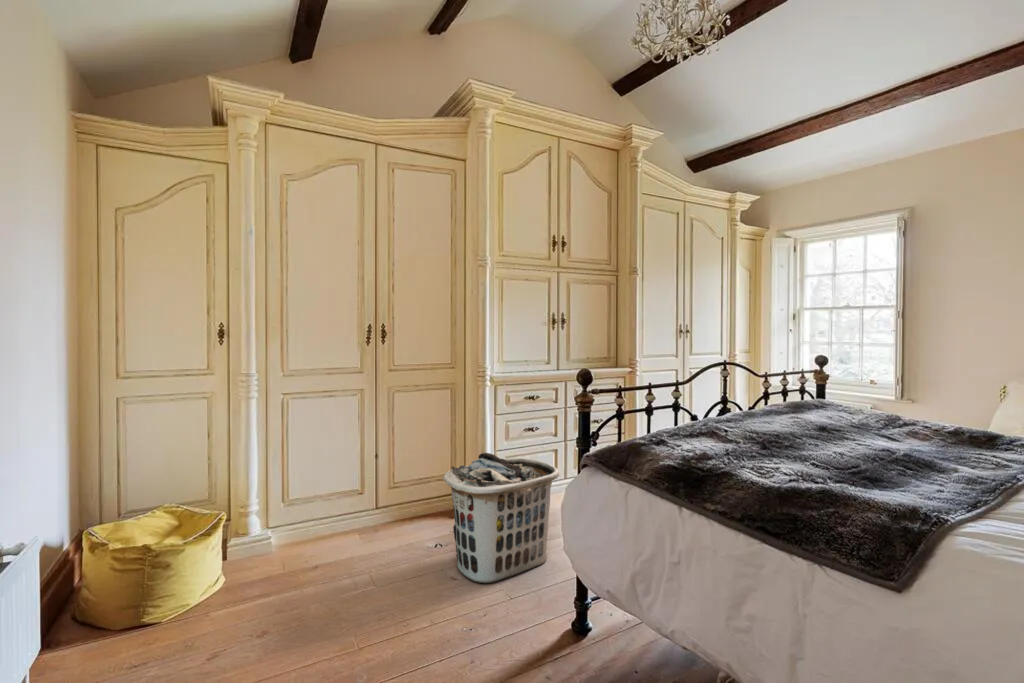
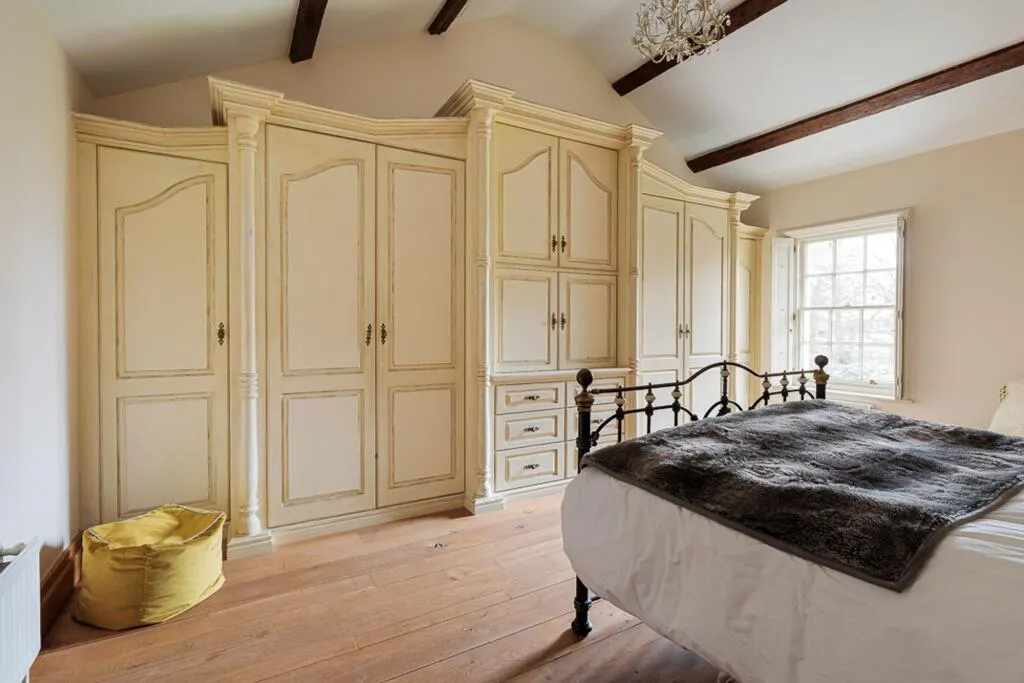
- clothes hamper (502, 508)
